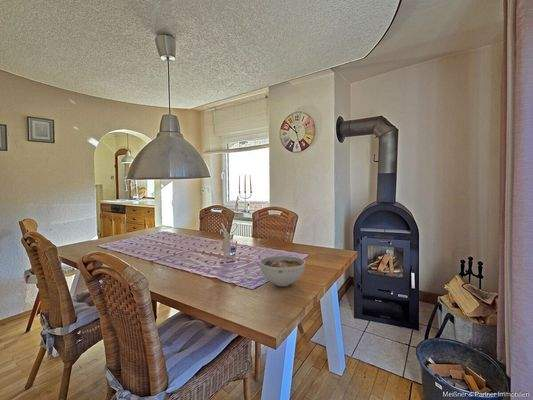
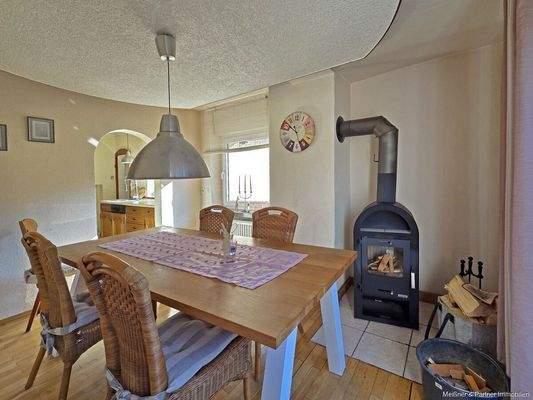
- bowl (282, 272)
